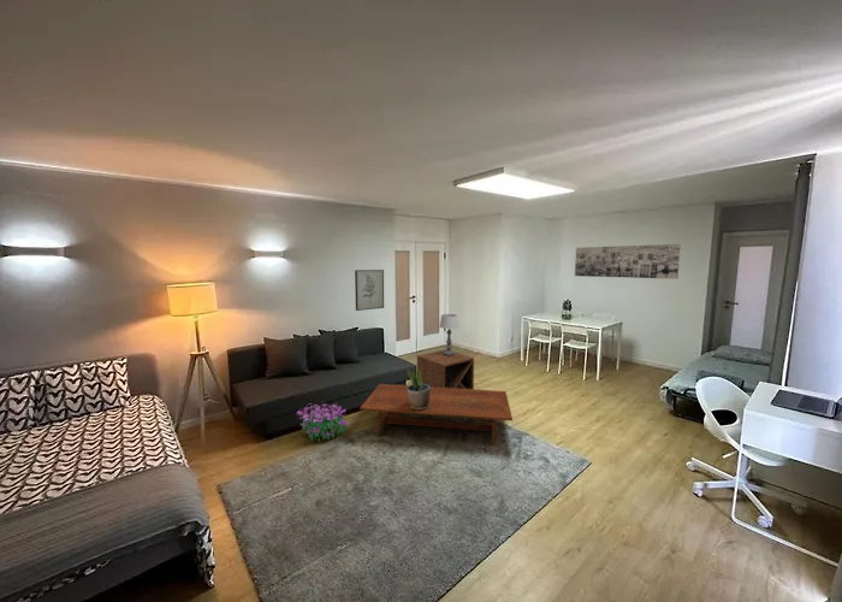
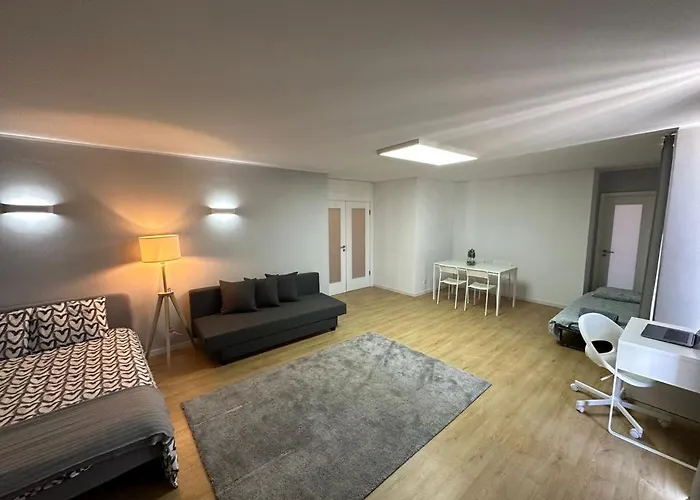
- coffee table (437, 413)
- wall art (622, 261)
- decorative plant (322, 419)
- table lamp (449, 335)
- wall art (369, 289)
- potted plant (419, 385)
- side table (445, 376)
